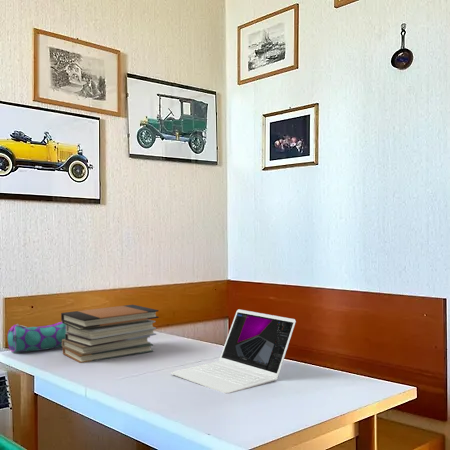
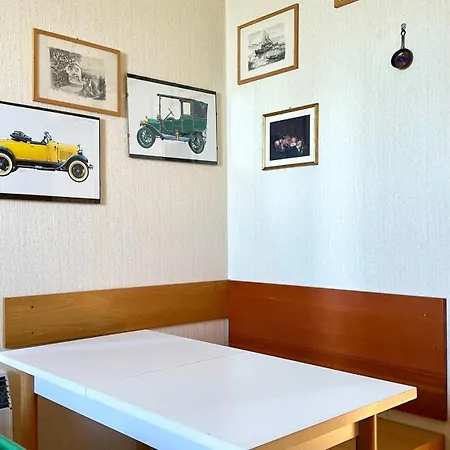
- laptop (233, 343)
- book stack (110, 331)
- pencil case (41, 335)
